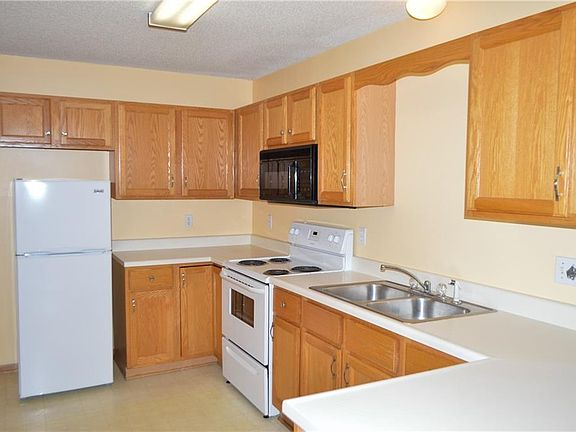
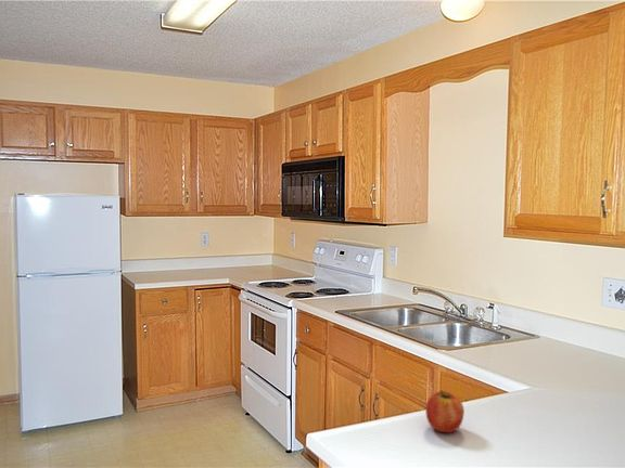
+ fruit (444, 410)
